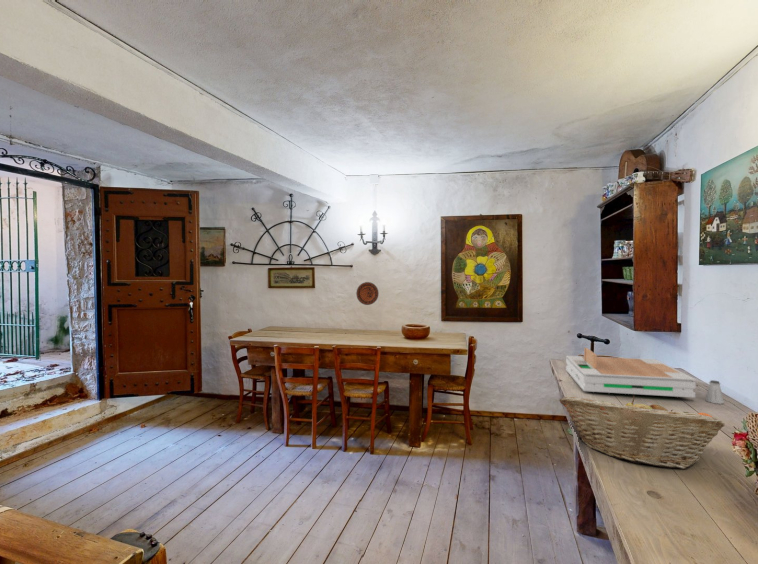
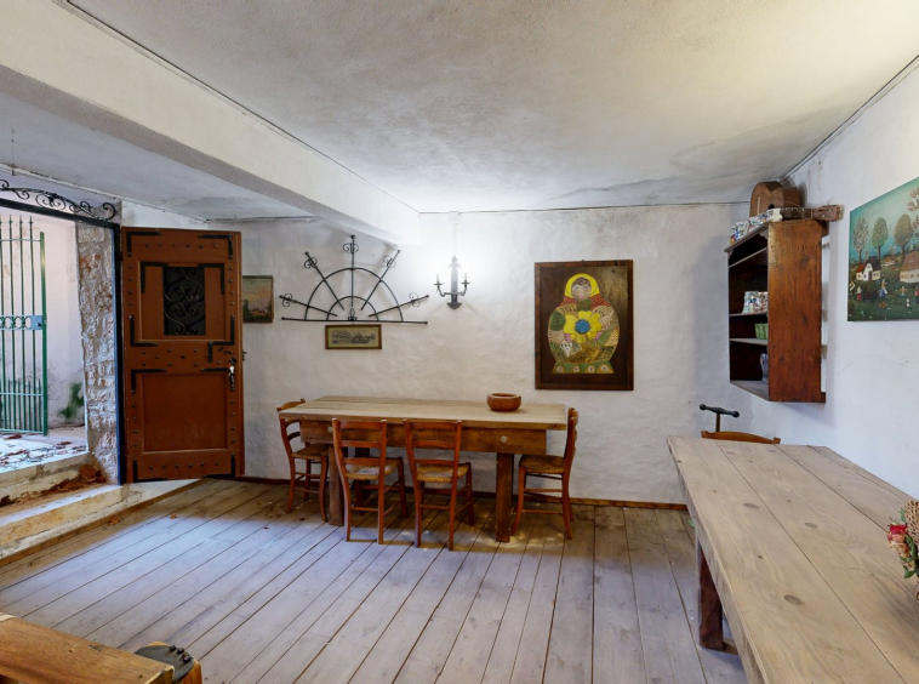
- saltshaker (714, 391)
- decorative plate (367, 293)
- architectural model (622, 368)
- fruit basket (634, 422)
